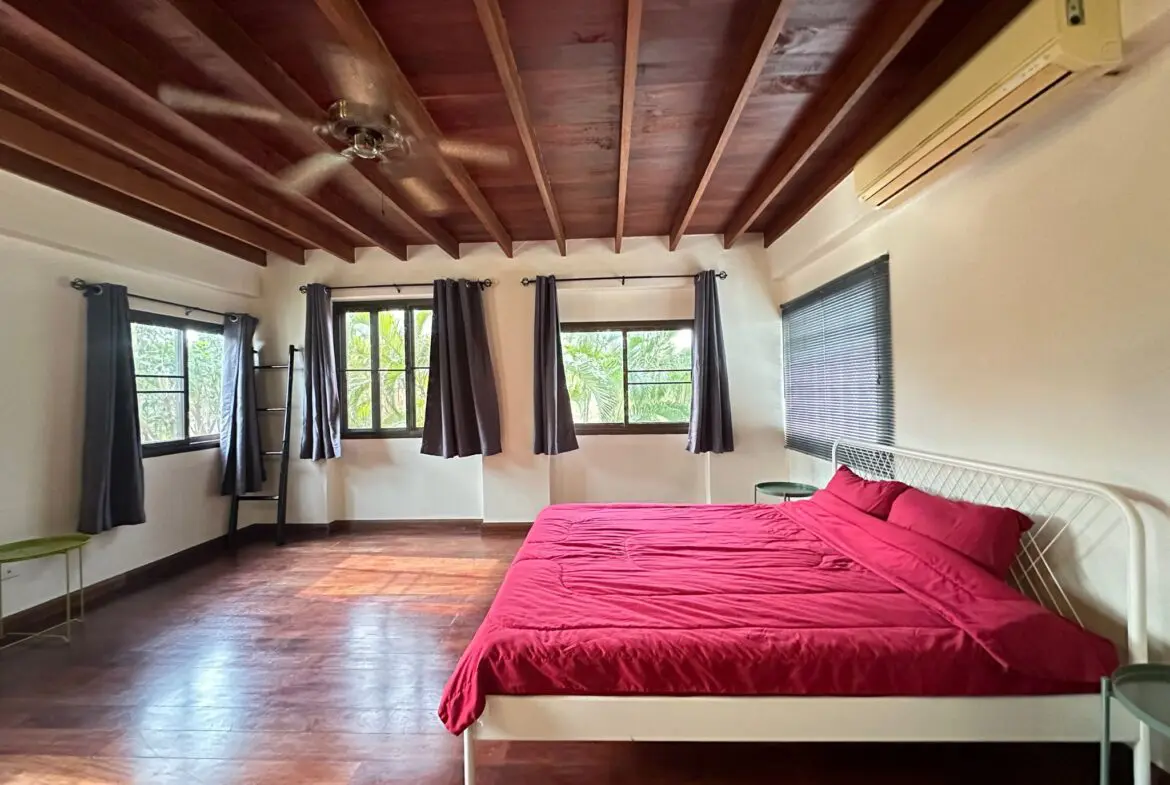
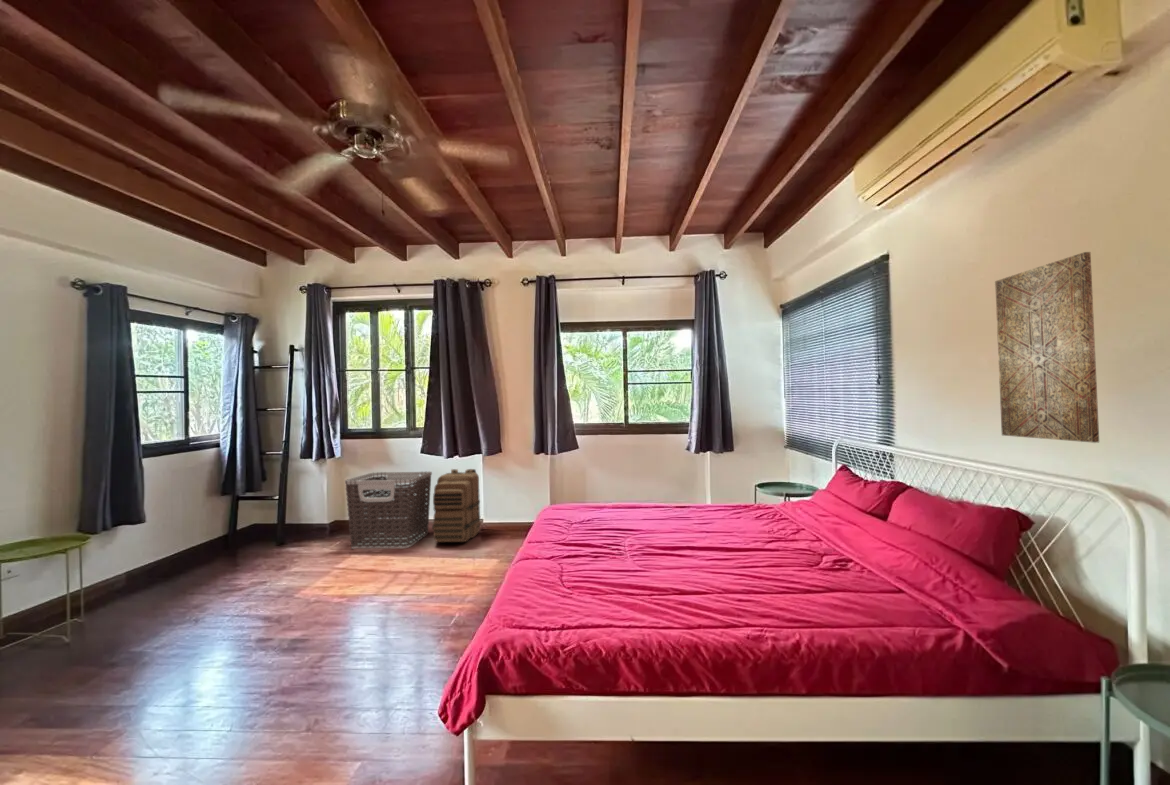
+ backpack (456, 504)
+ wall art (1041, 352)
+ clothes hamper (390, 508)
